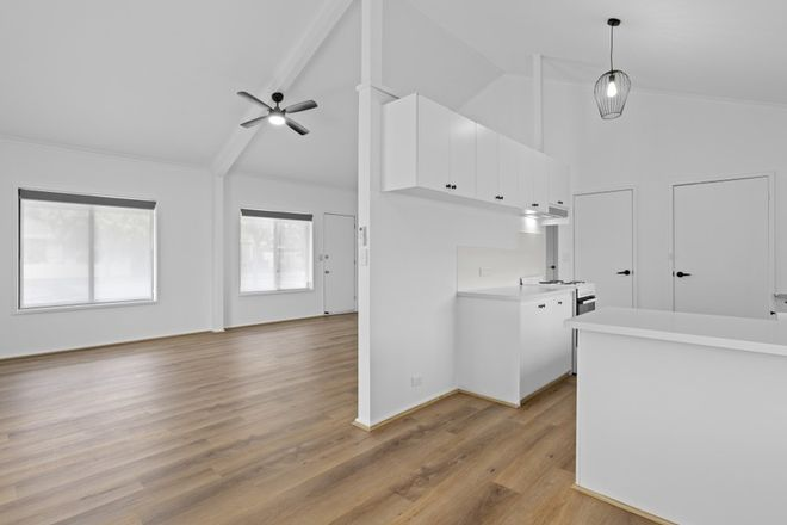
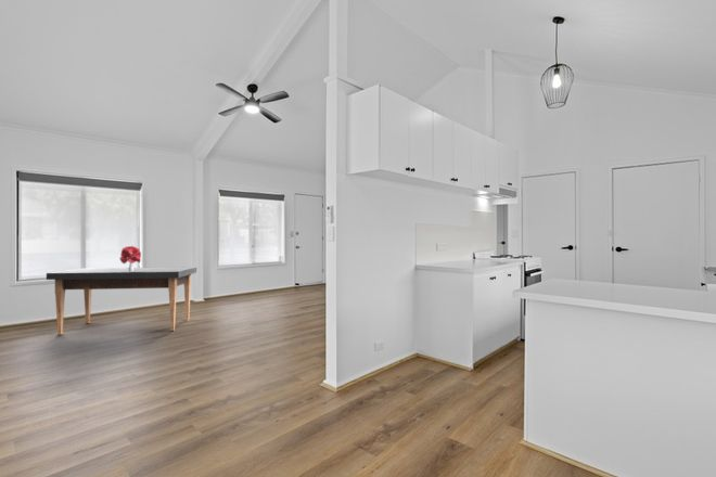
+ dining table (128, 287)
+ bouquet (130, 258)
